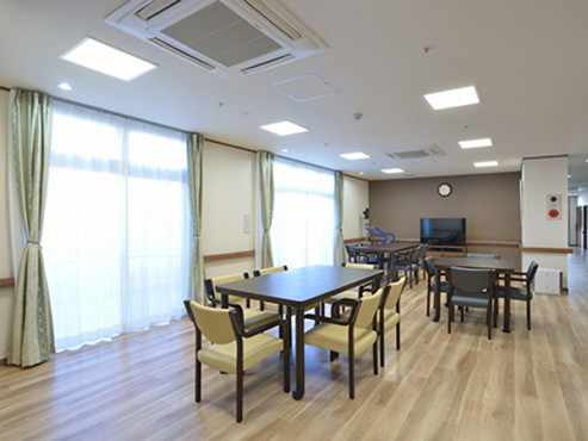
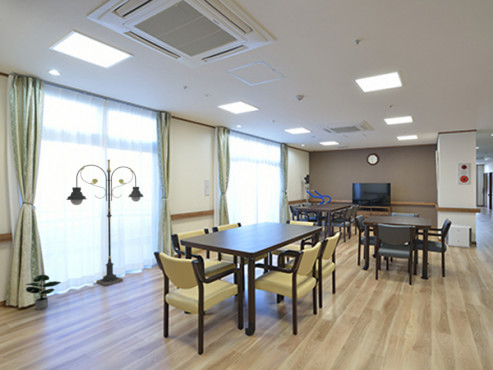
+ potted plant (43, 292)
+ floor lamp (109, 220)
